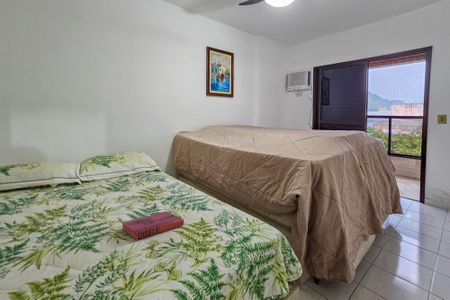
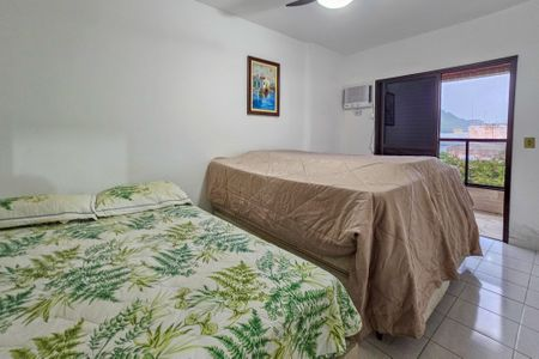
- hardback book (153, 223)
